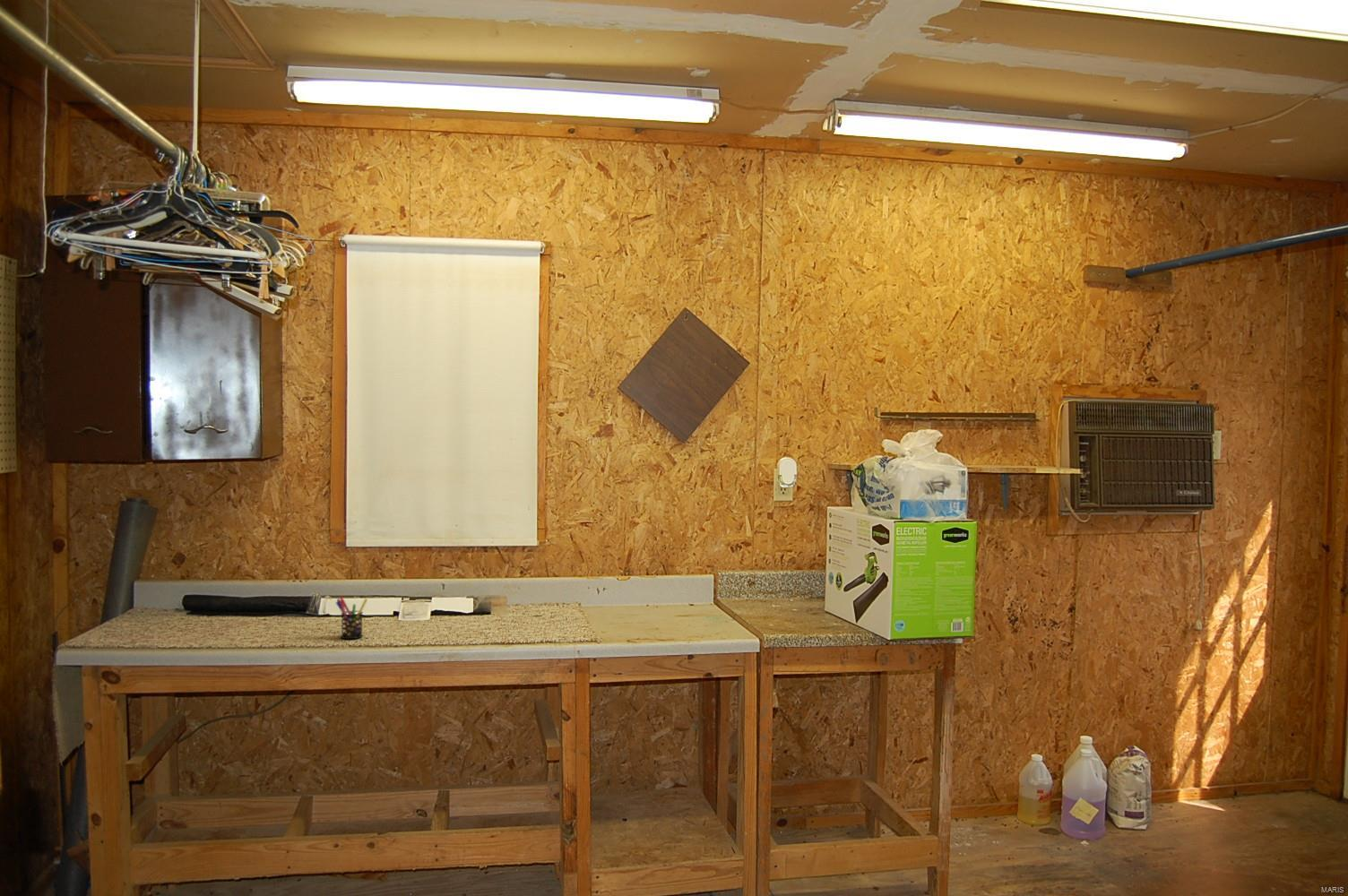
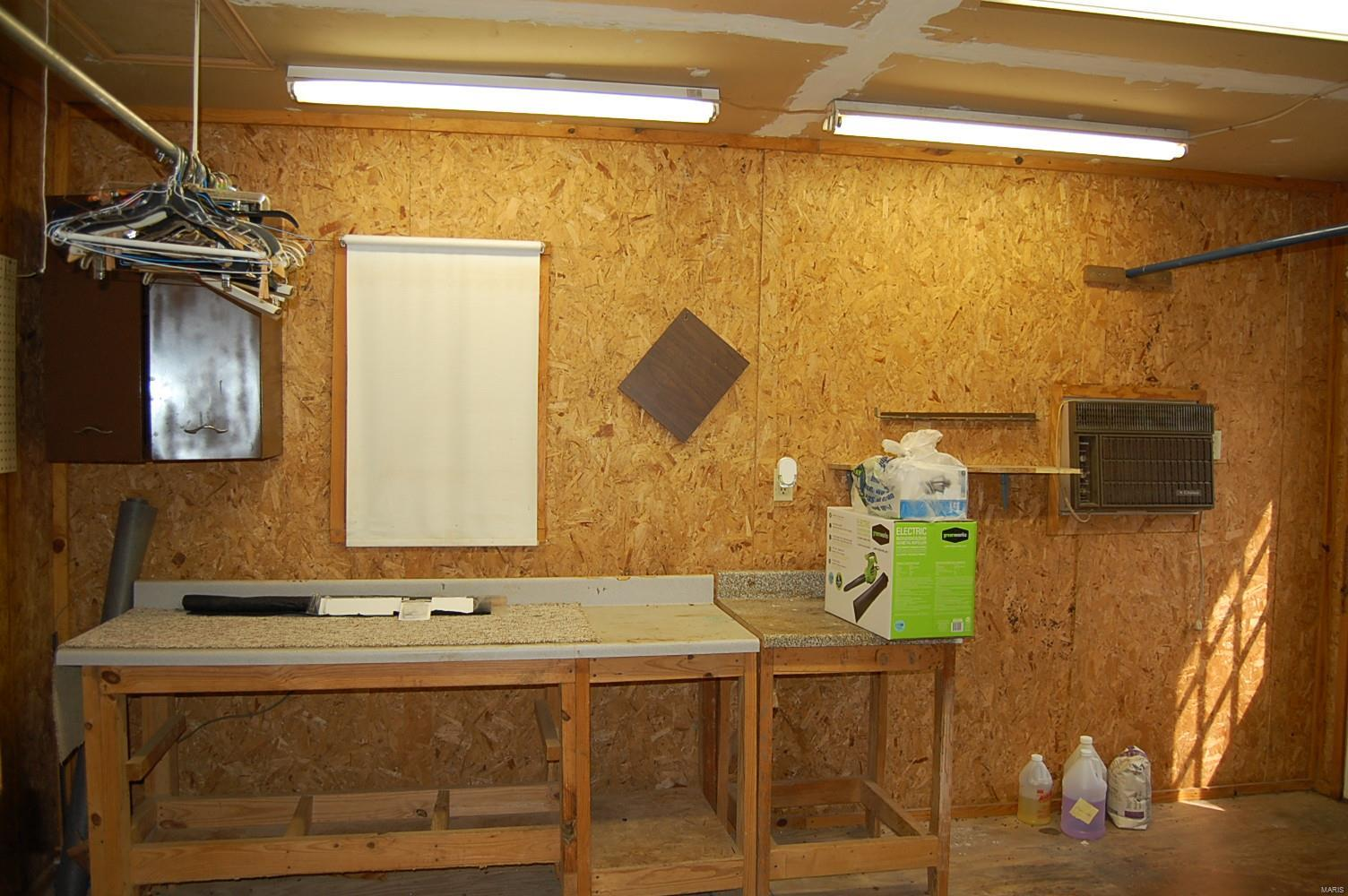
- pen holder (350, 616)
